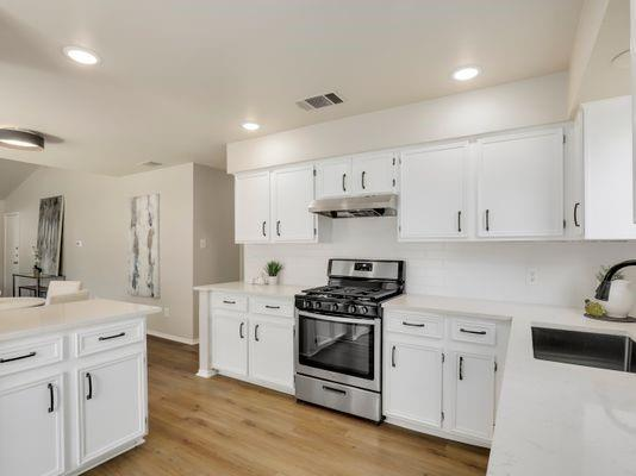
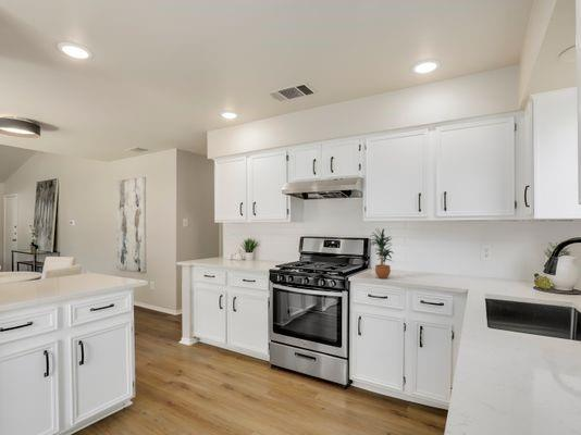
+ potted plant (381, 252)
